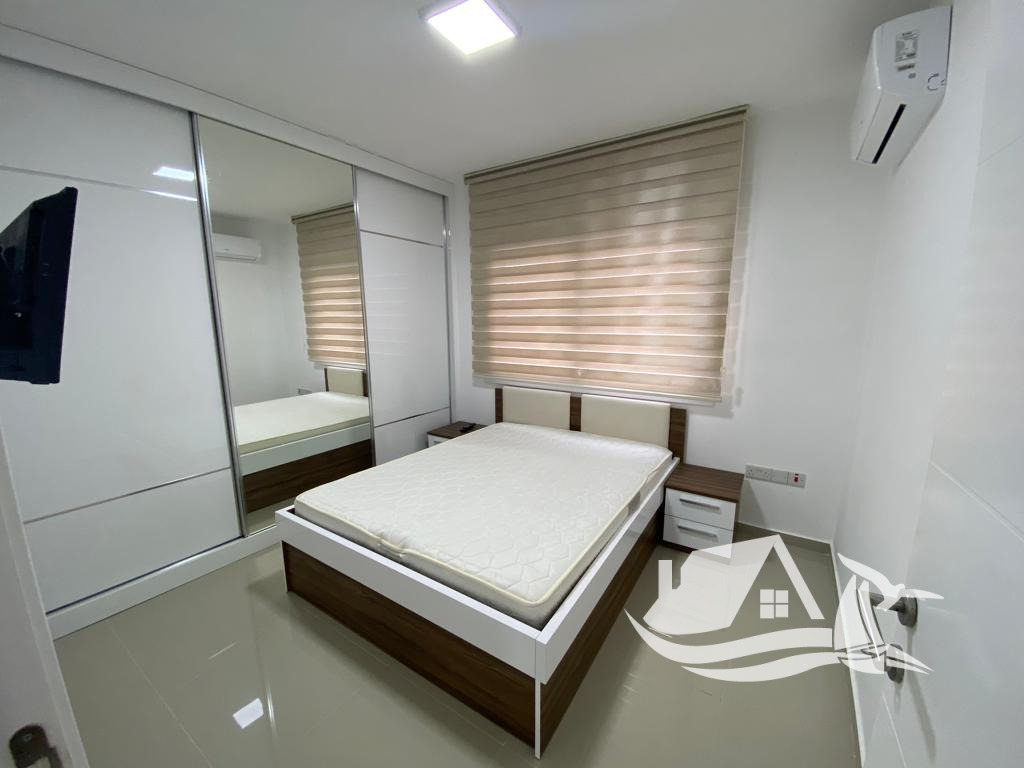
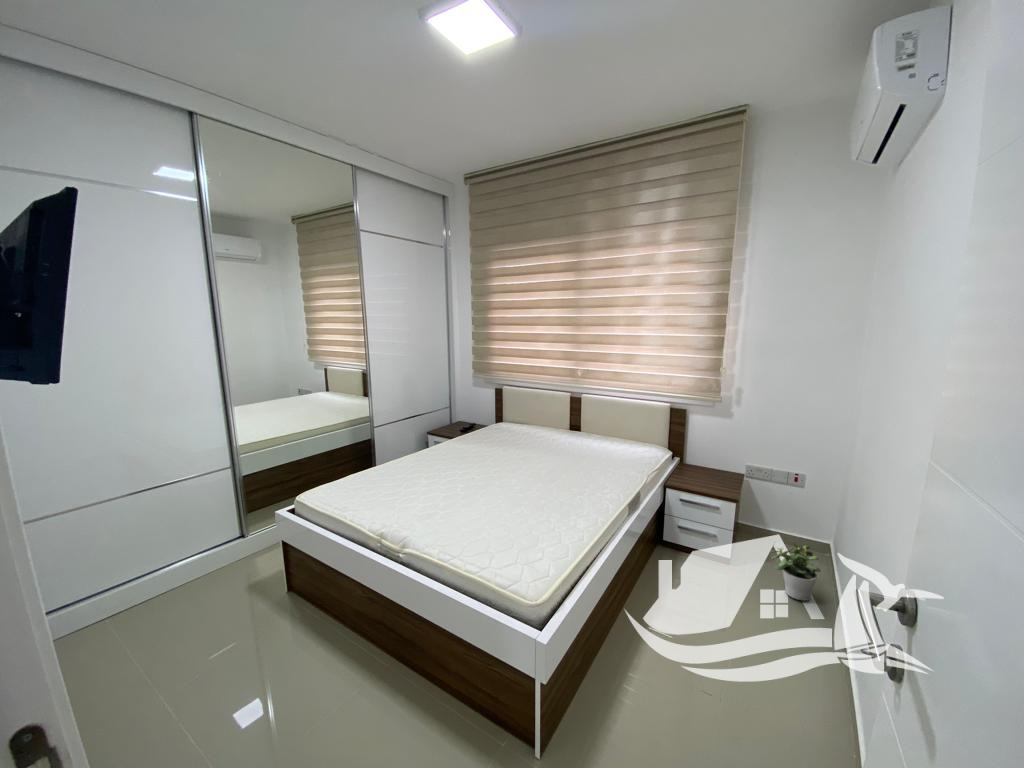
+ potted plant (794, 568)
